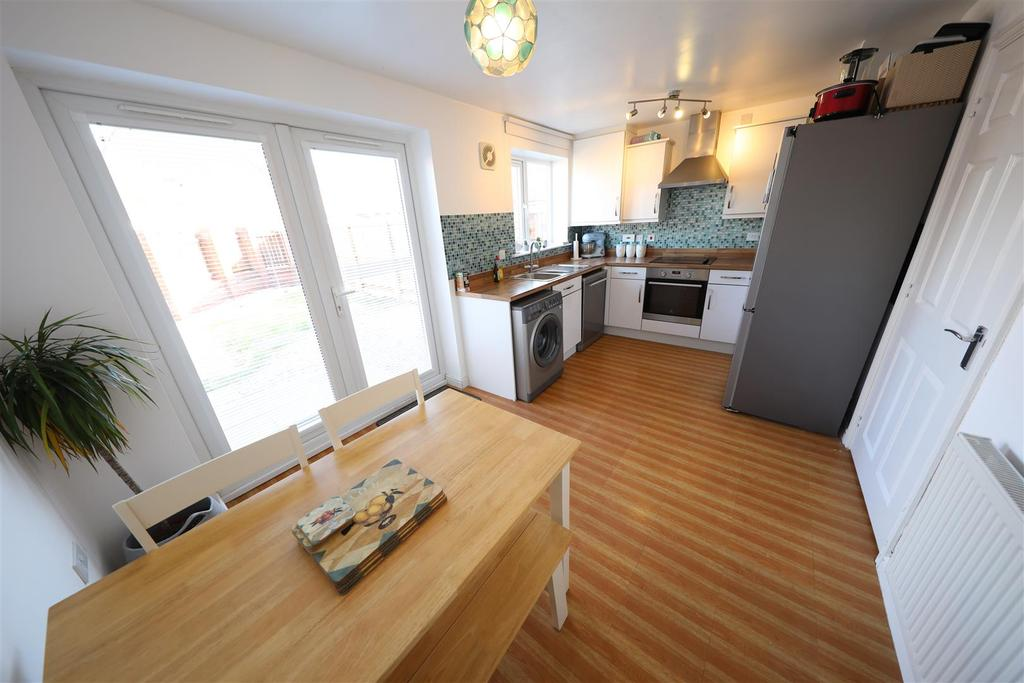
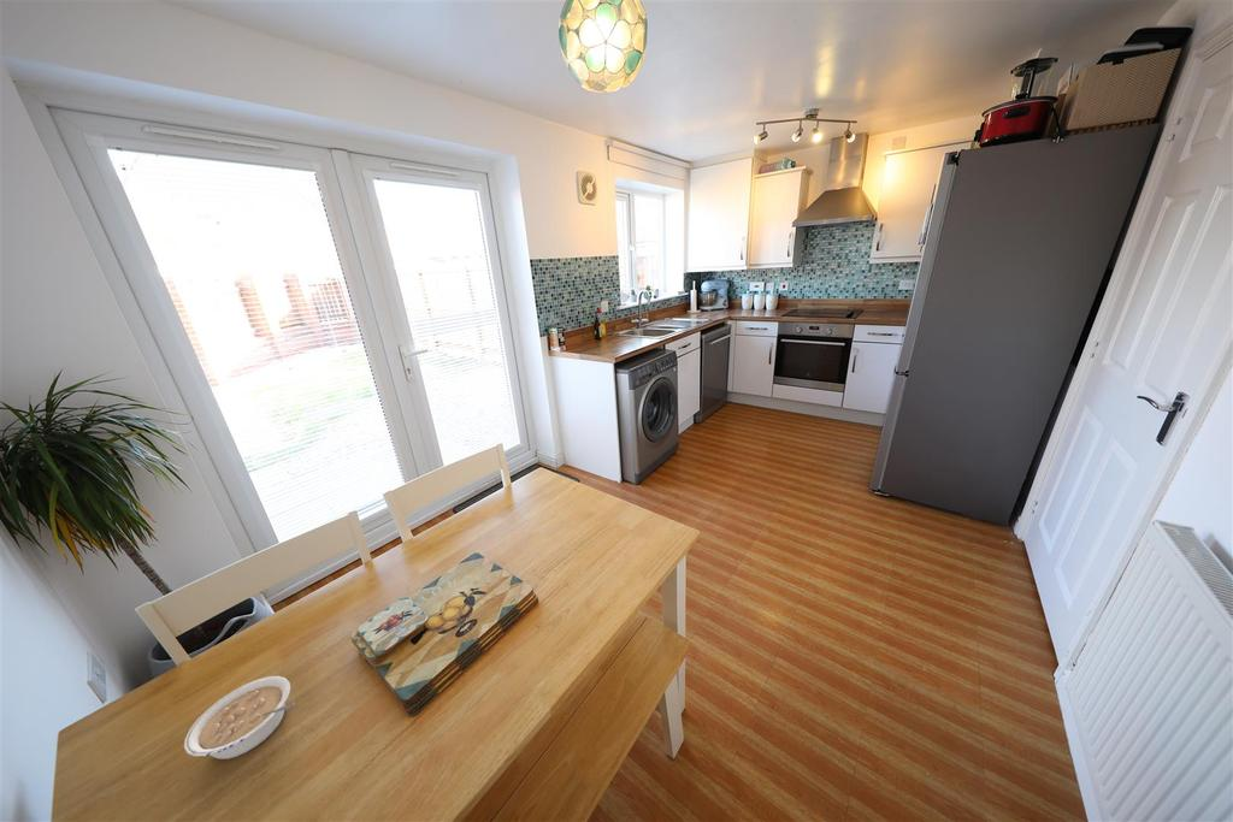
+ legume (248, 717)
